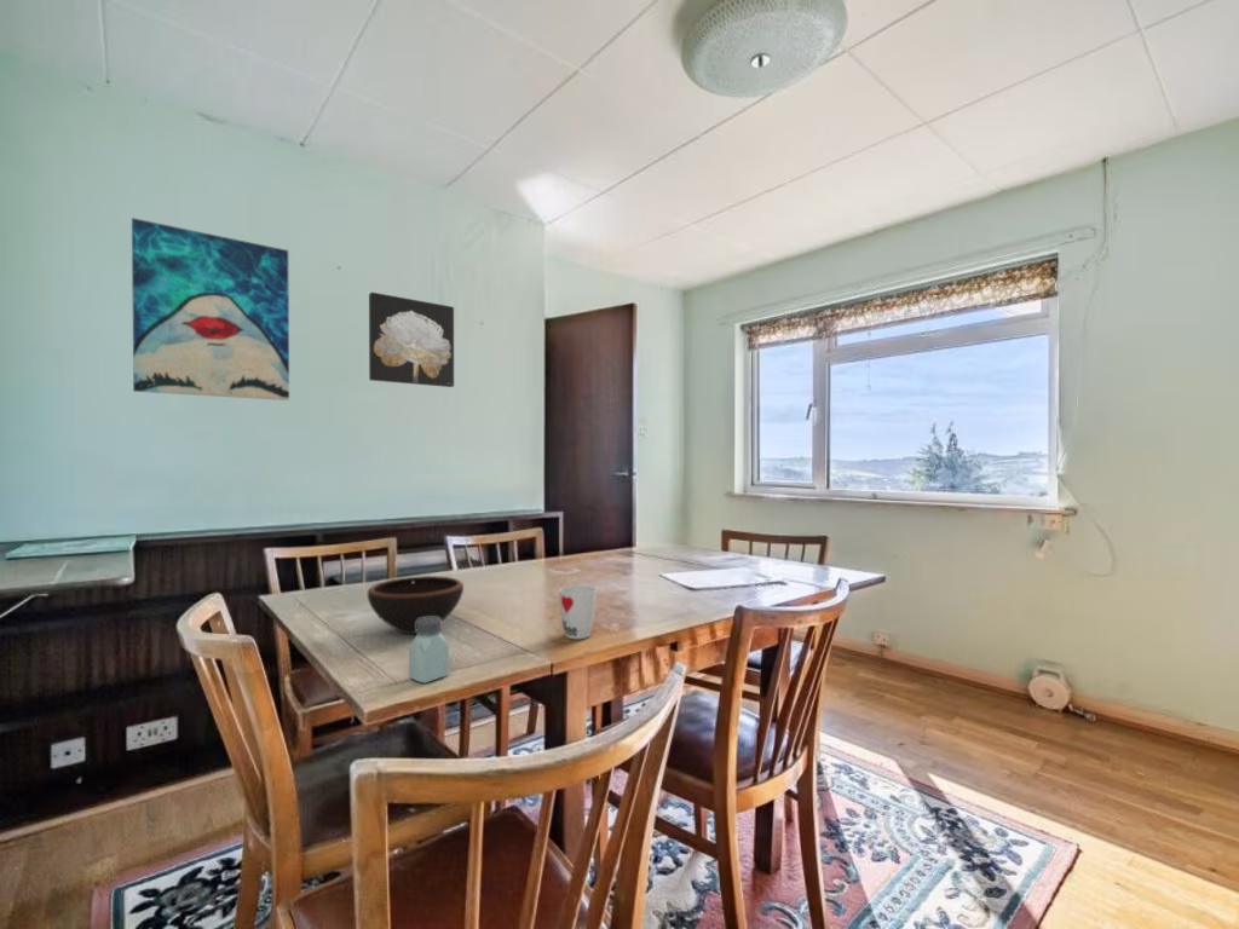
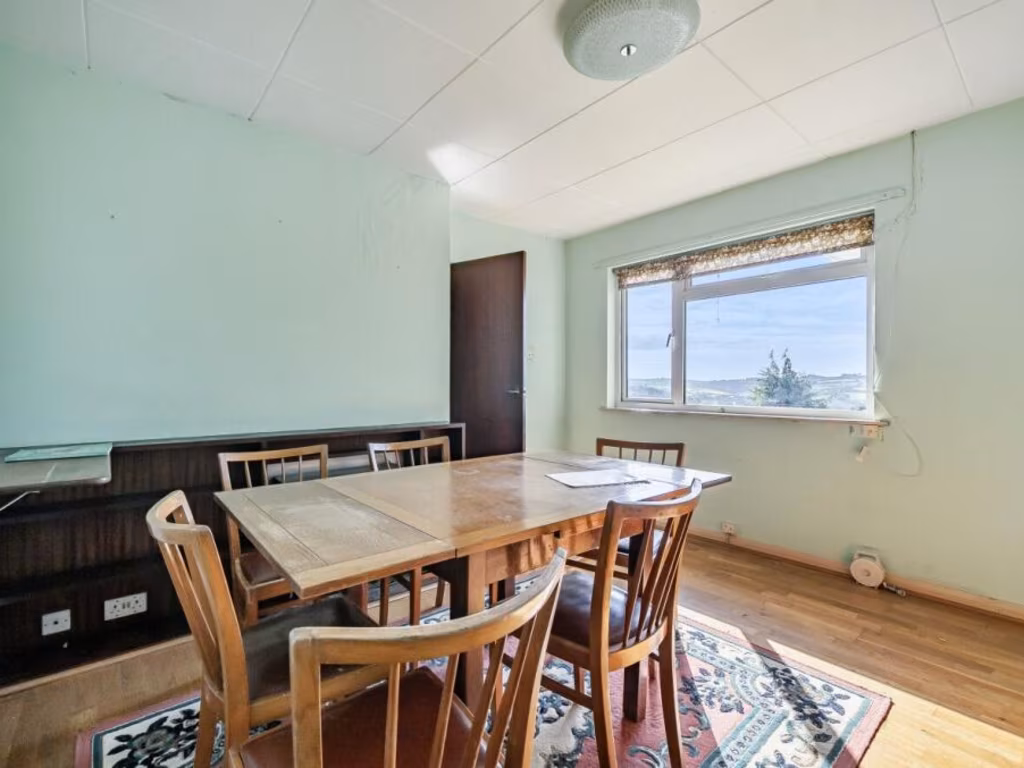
- wall art (215, 316)
- wall art (413, 341)
- saltshaker (428, 648)
- bowl (416, 607)
- cup (577, 612)
